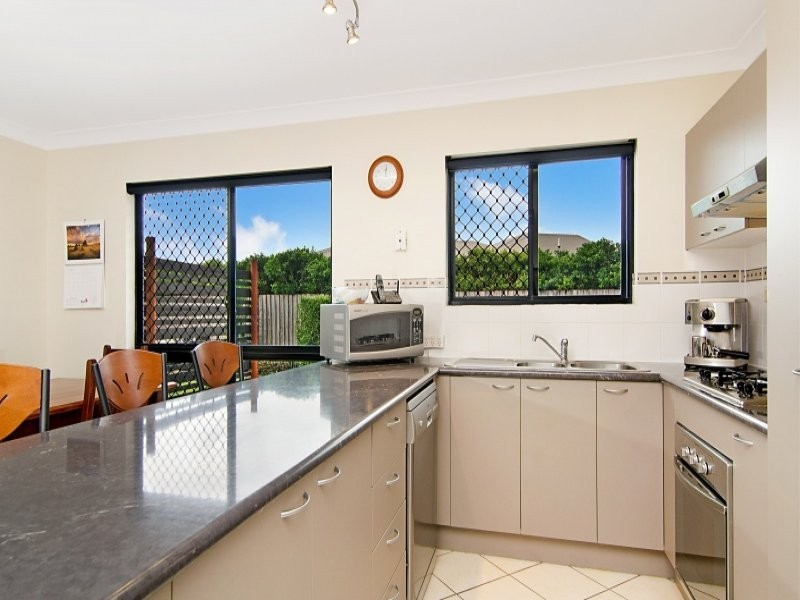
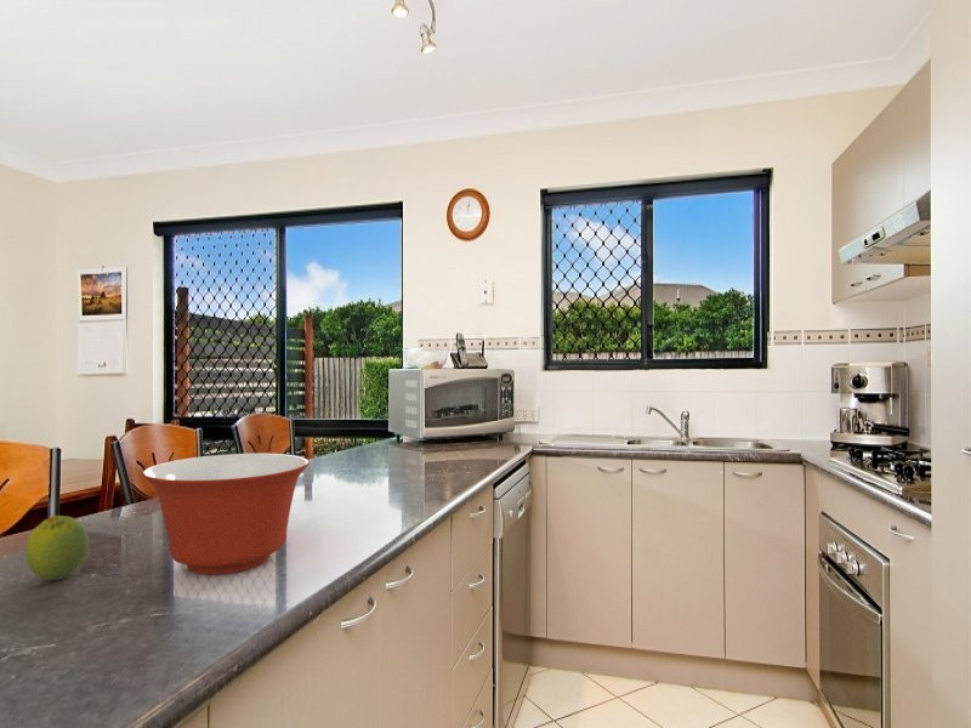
+ fruit (57, 546)
+ mixing bowl (229, 512)
